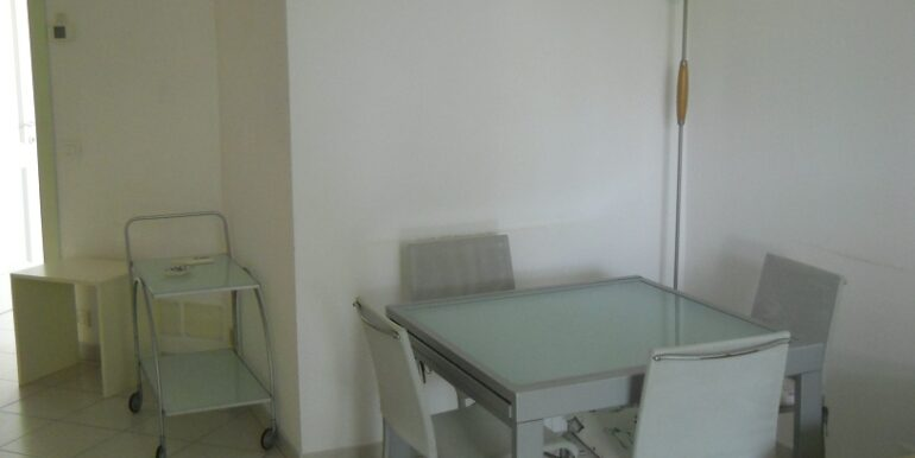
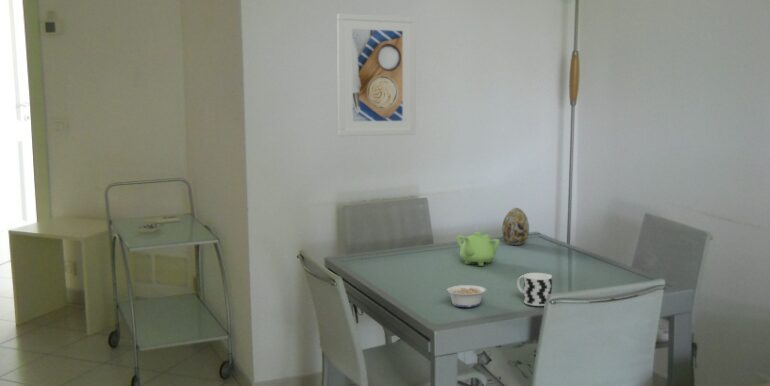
+ teapot (476, 248)
+ cup (533, 288)
+ decorative egg (515, 225)
+ legume (465, 295)
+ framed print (377, 75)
